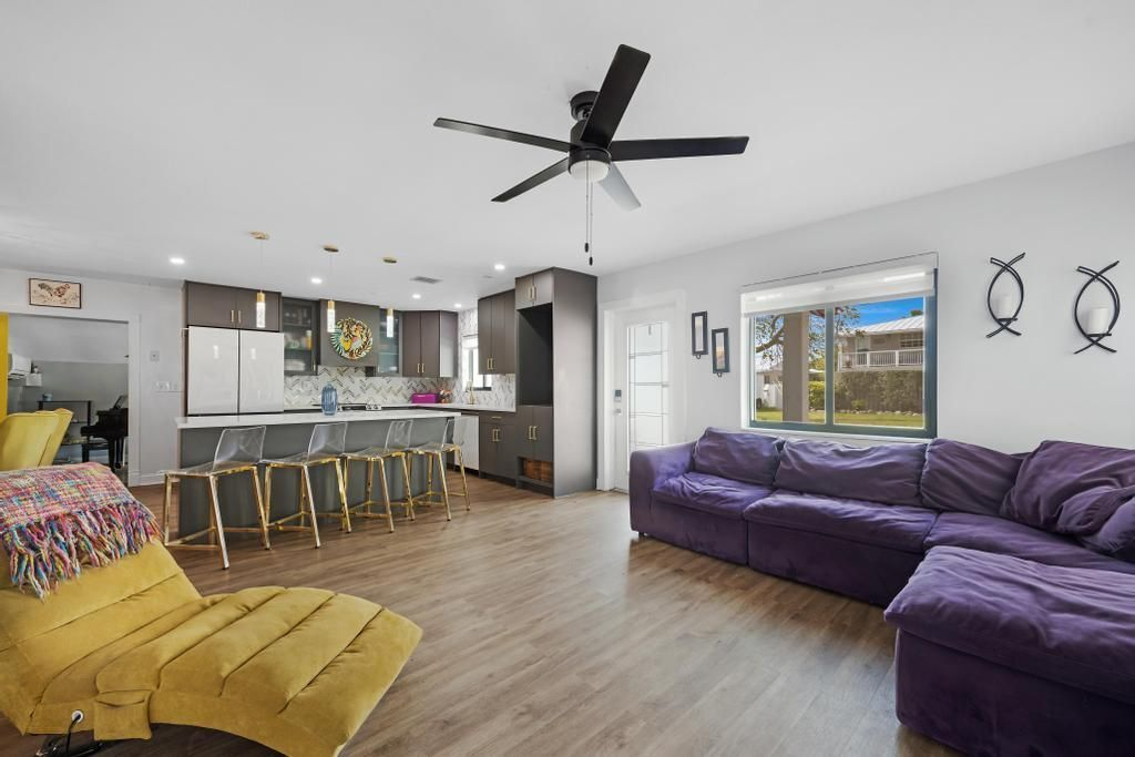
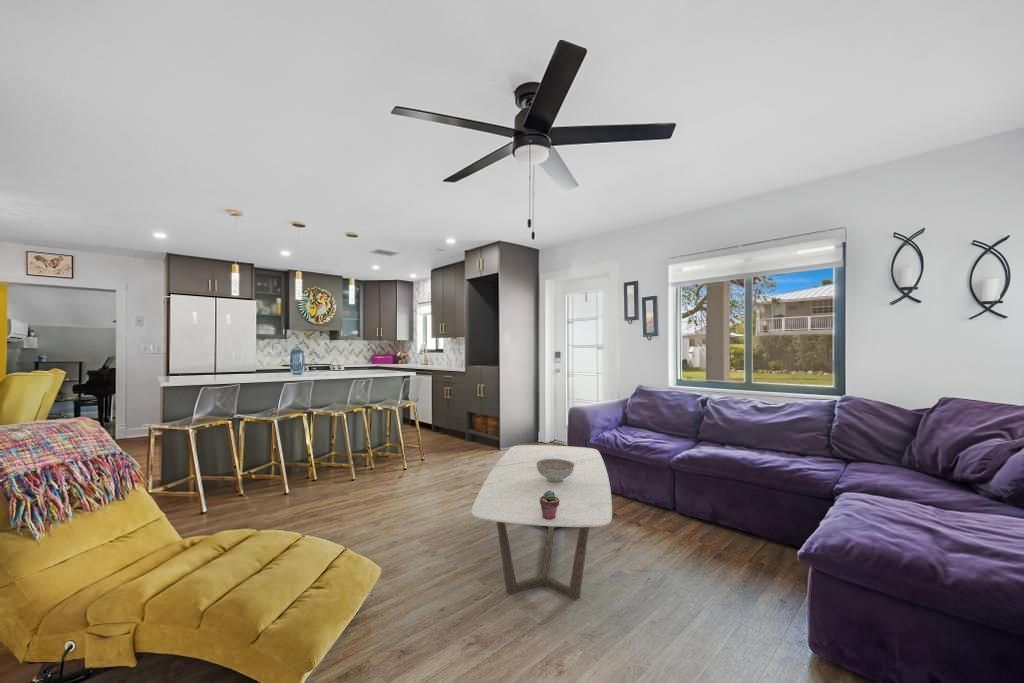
+ decorative bowl (555, 471)
+ coffee table (541, 512)
+ potted succulent (549, 503)
